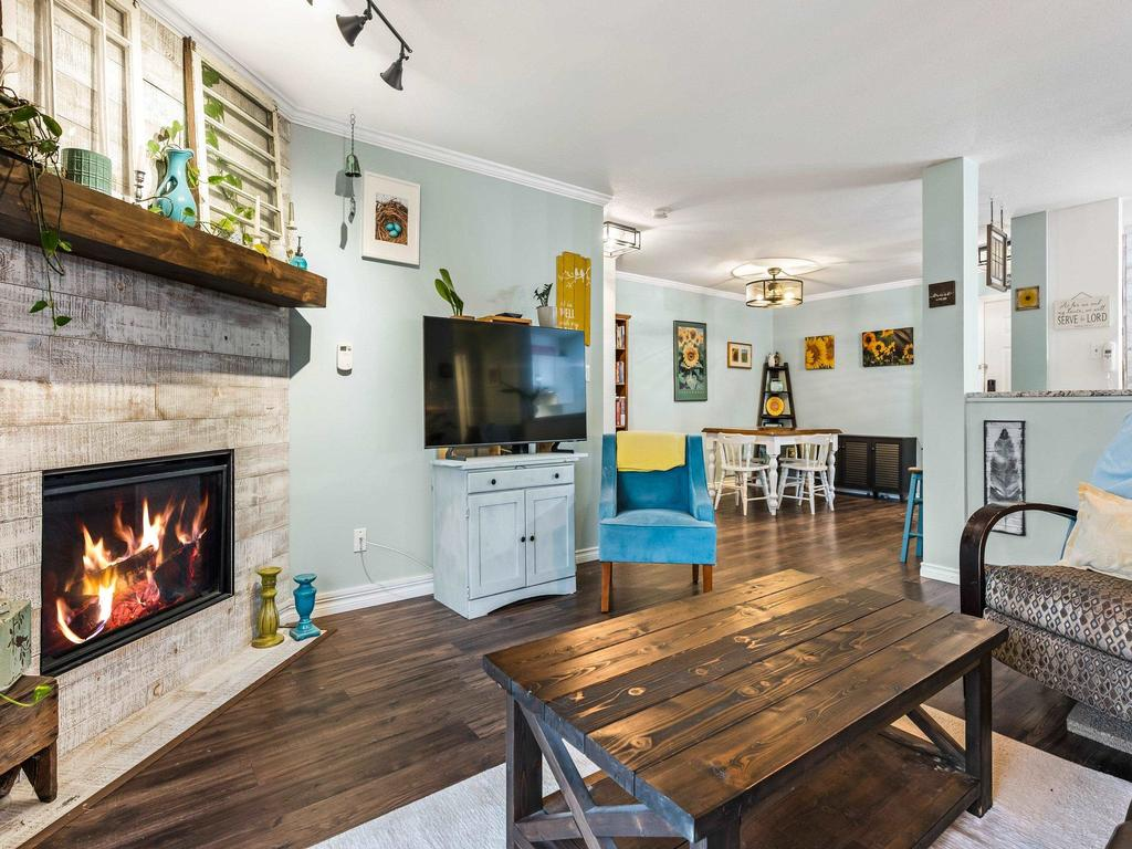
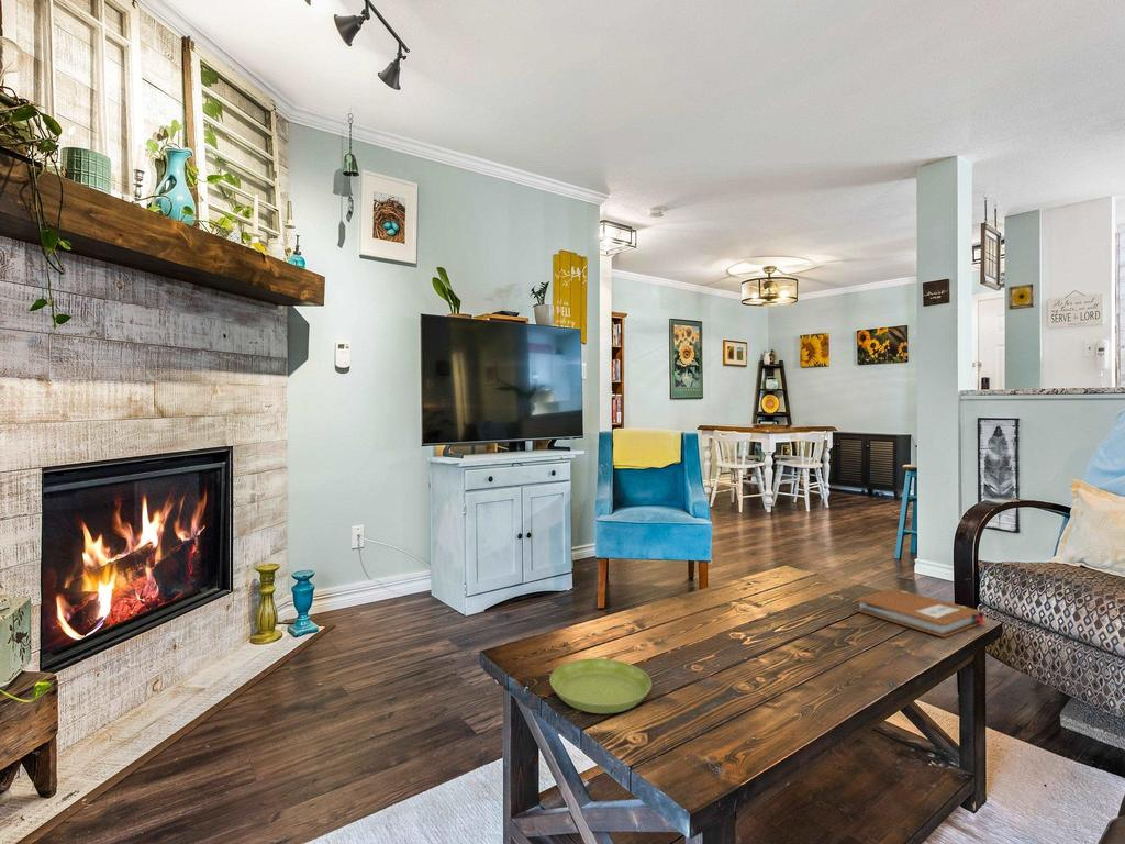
+ notebook (920, 610)
+ saucer (600, 686)
